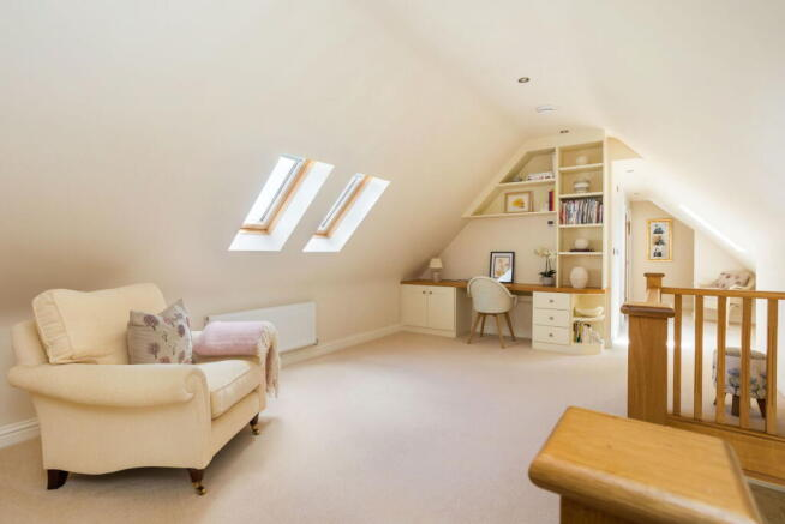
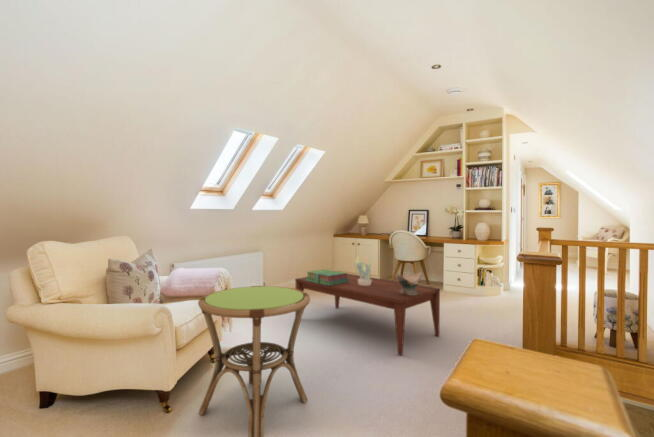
+ side table (255, 350)
+ stack of books (326, 276)
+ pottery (409, 283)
+ potted flower (362, 270)
+ coffee table (364, 302)
